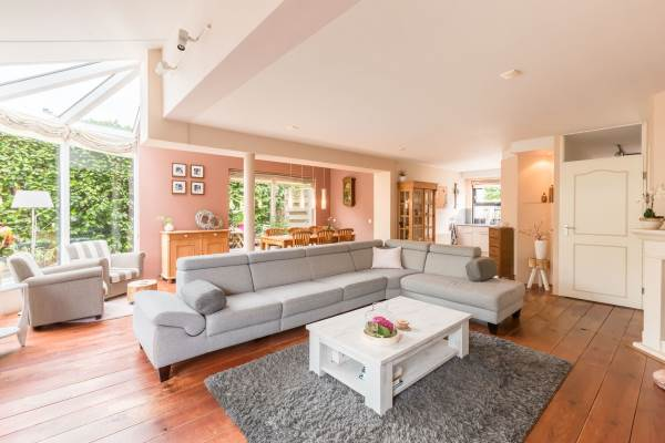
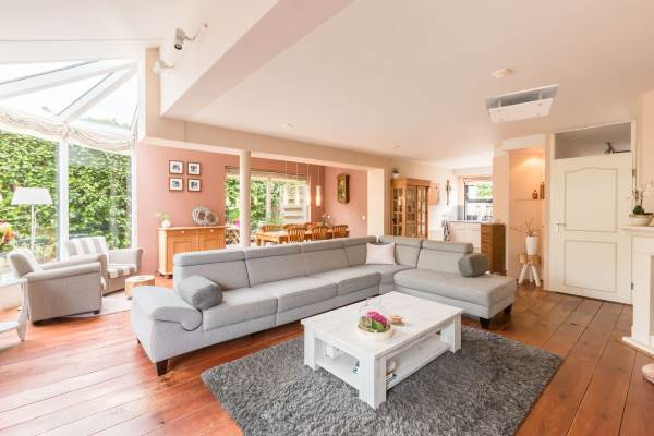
+ ceiling light (519, 106)
